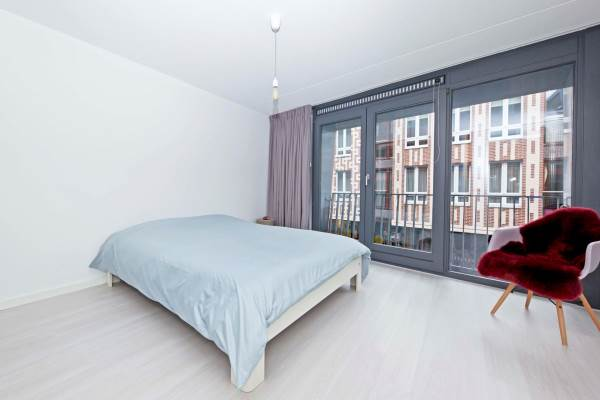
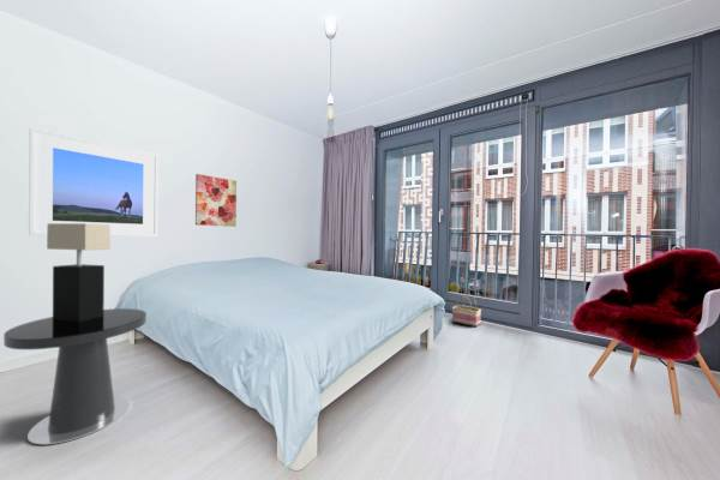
+ table lamp (78, 270)
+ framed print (102, 190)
+ wall art (216, 202)
+ side table (83, 370)
+ basket (466, 308)
